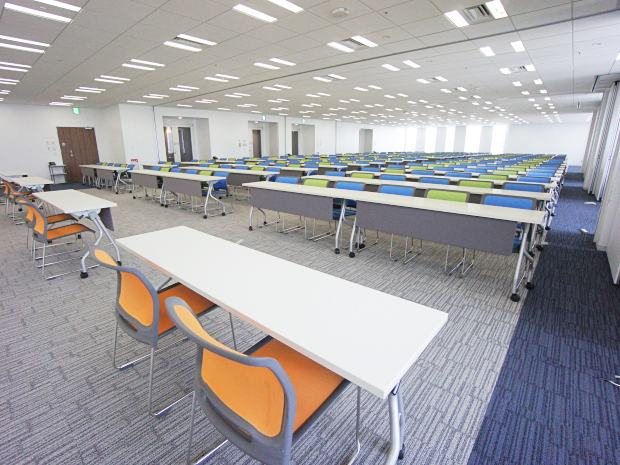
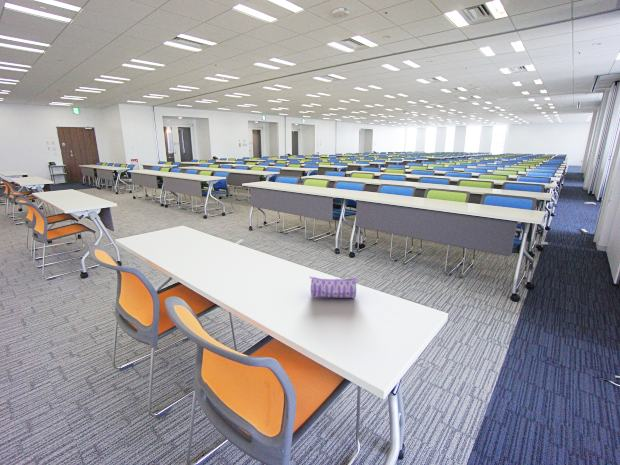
+ pencil case (333, 287)
